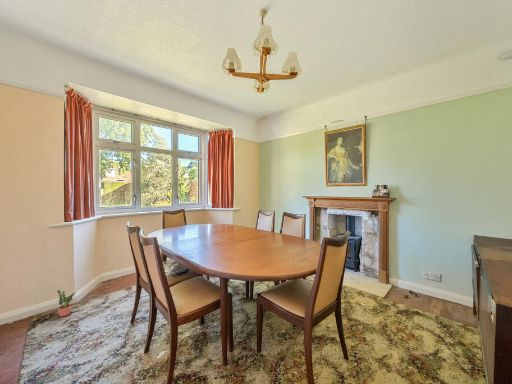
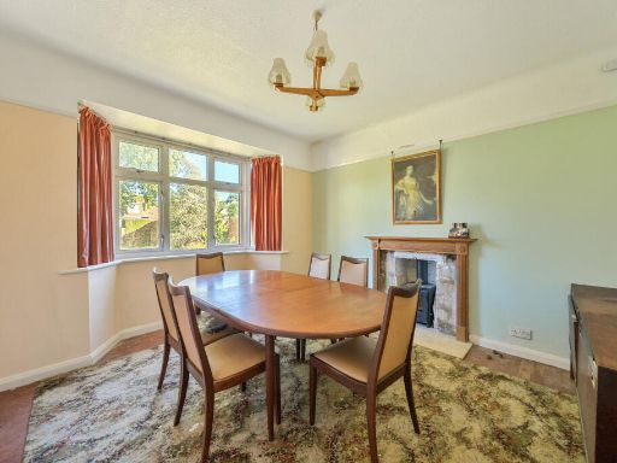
- potted plant (69, 300)
